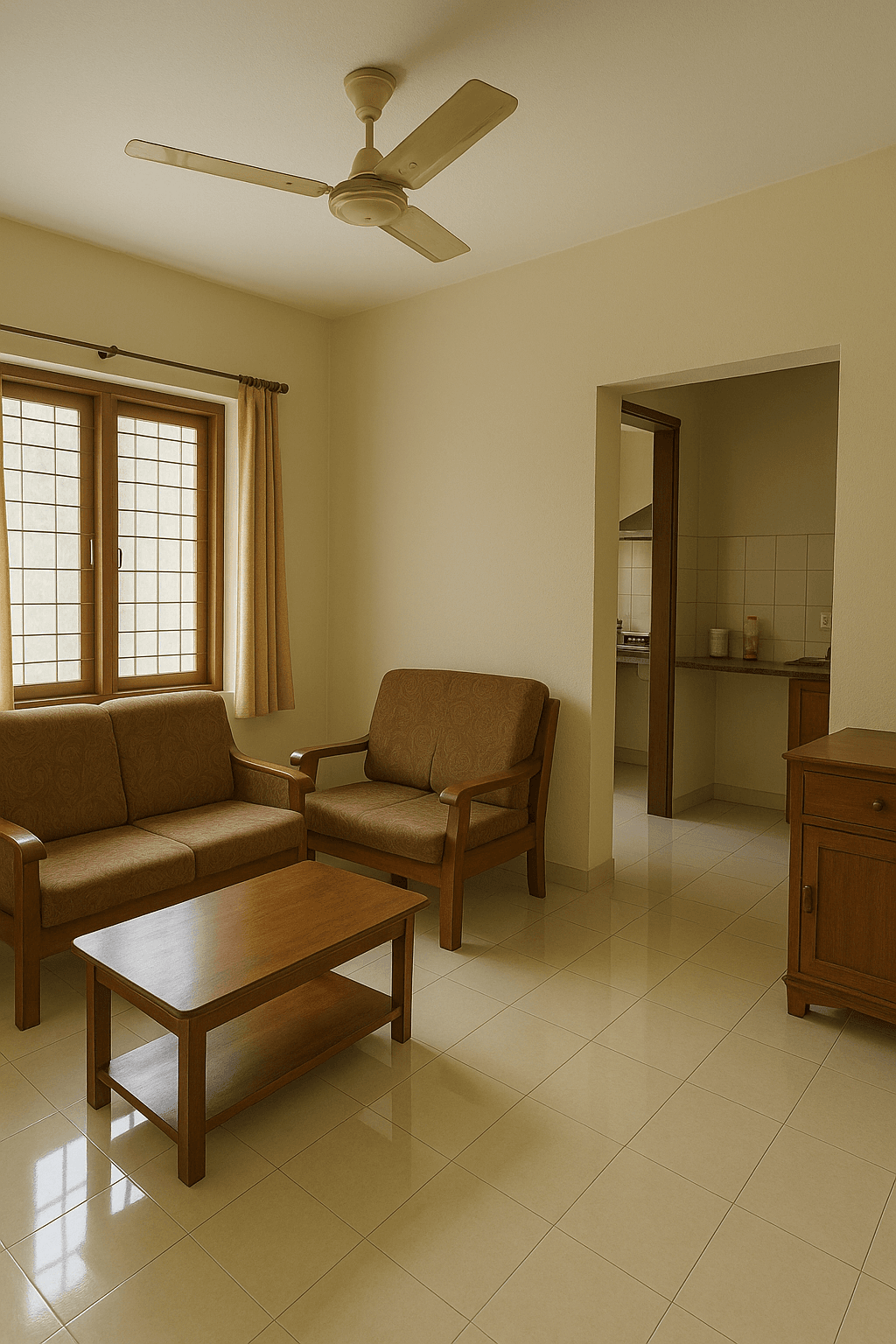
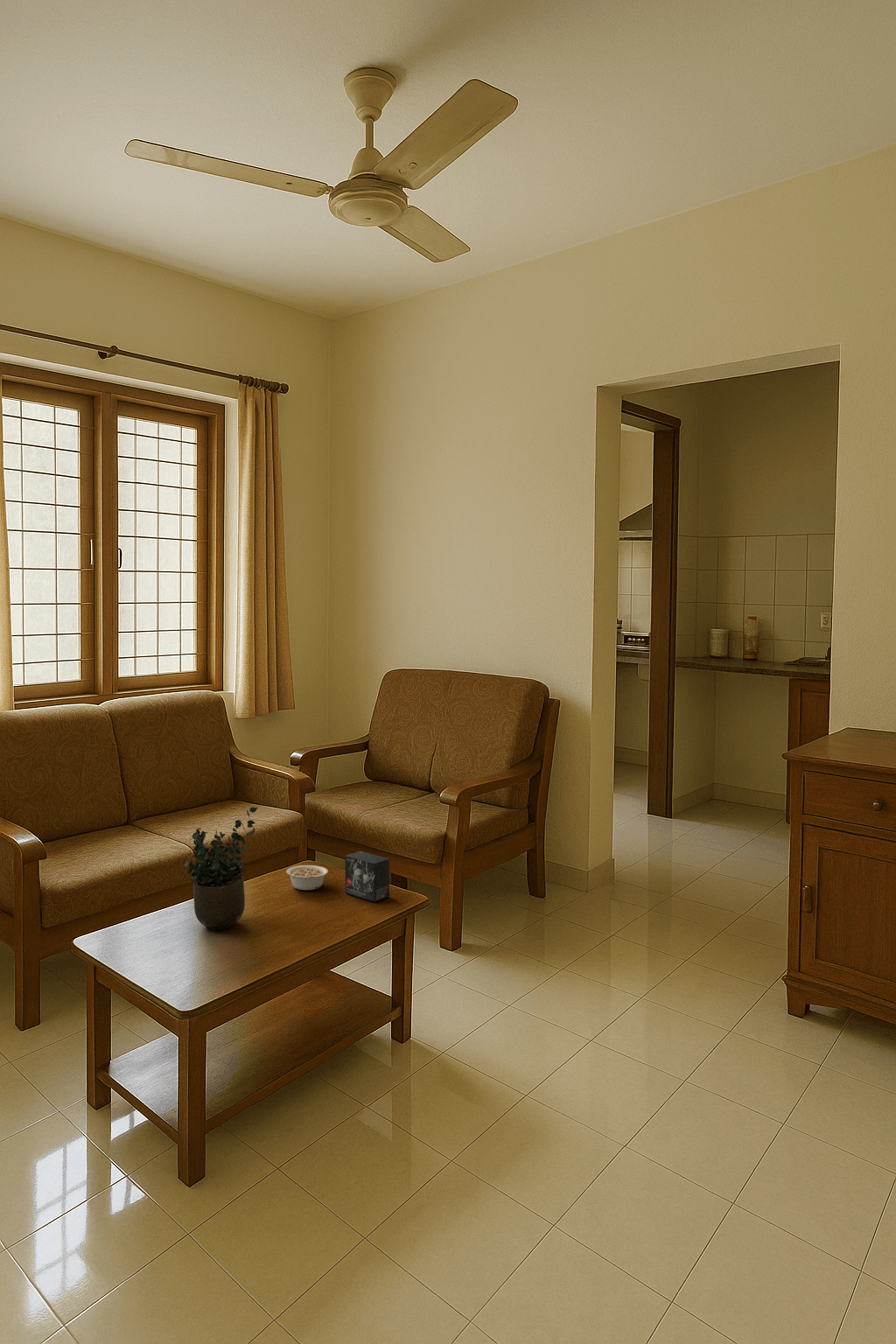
+ legume (308, 877)
+ small box (367, 876)
+ potted plant (220, 865)
